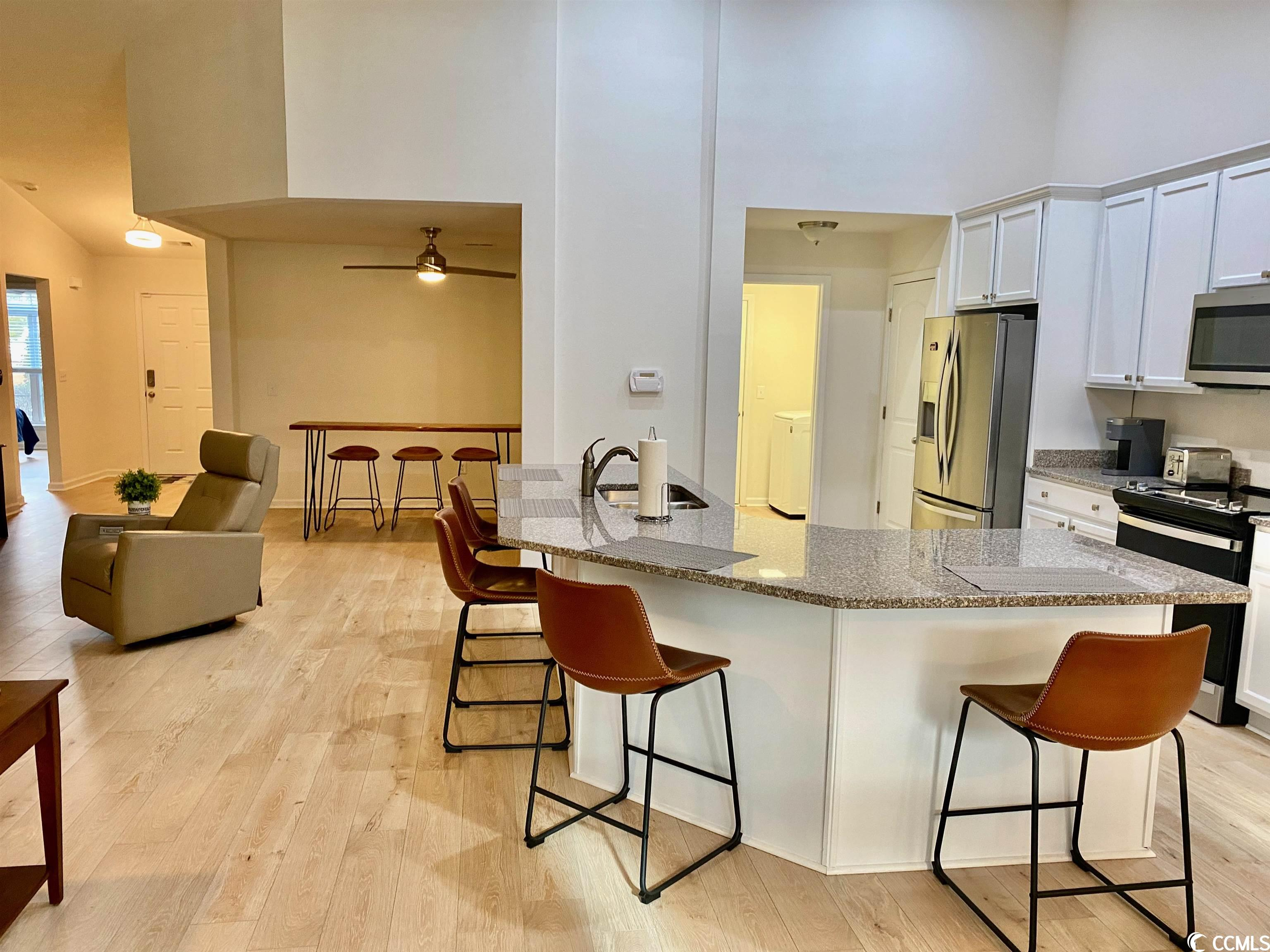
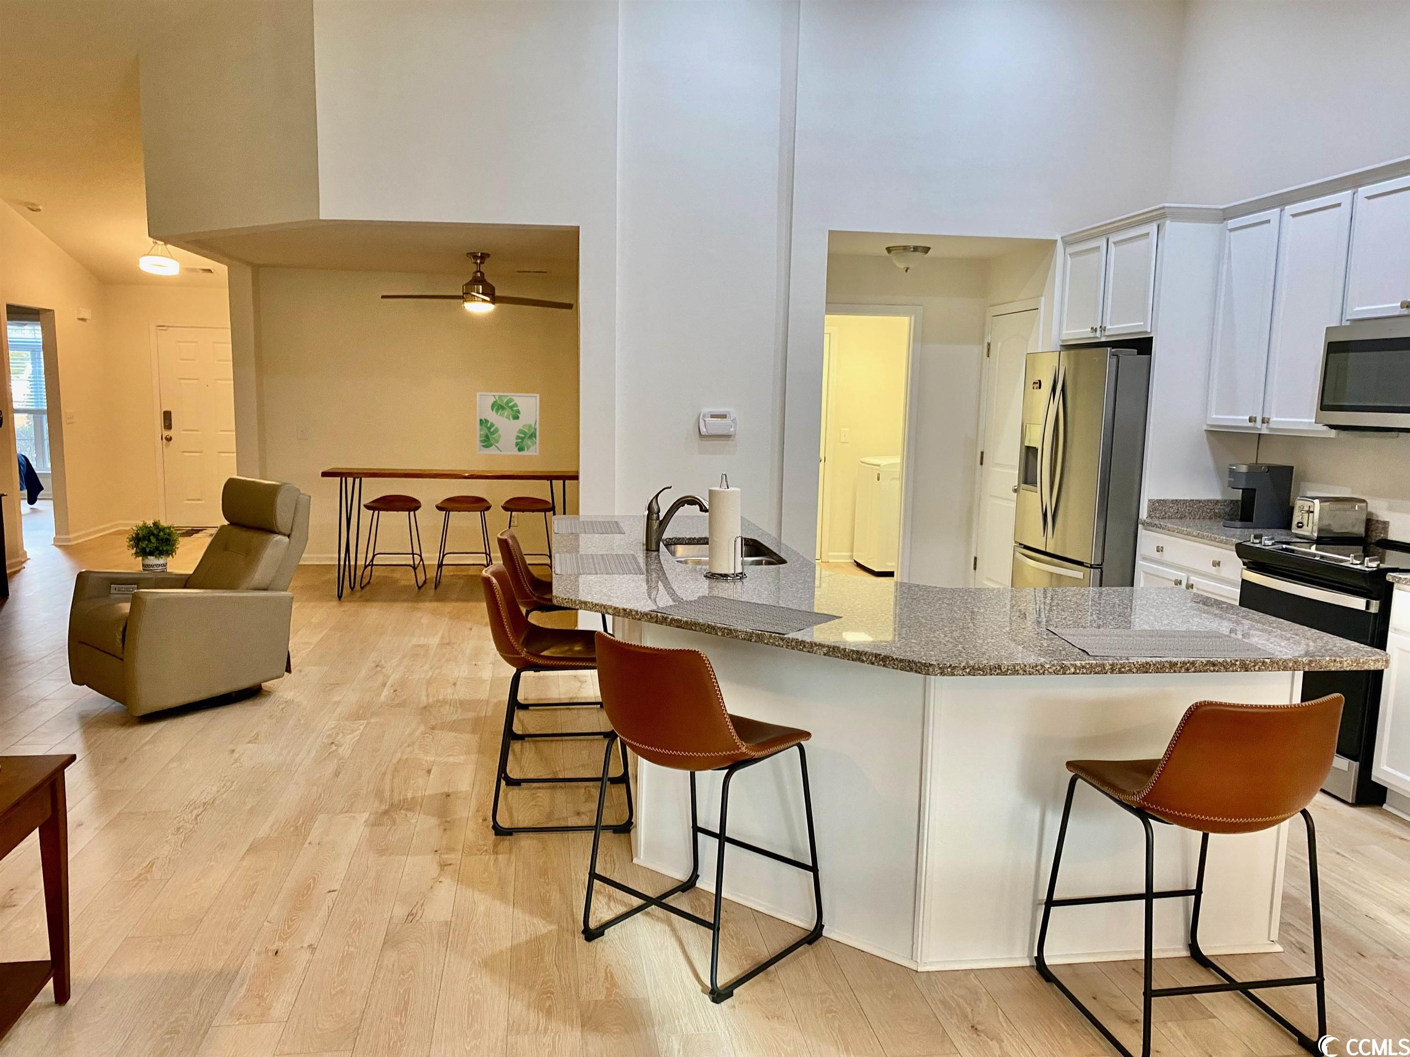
+ wall art (508, 424)
